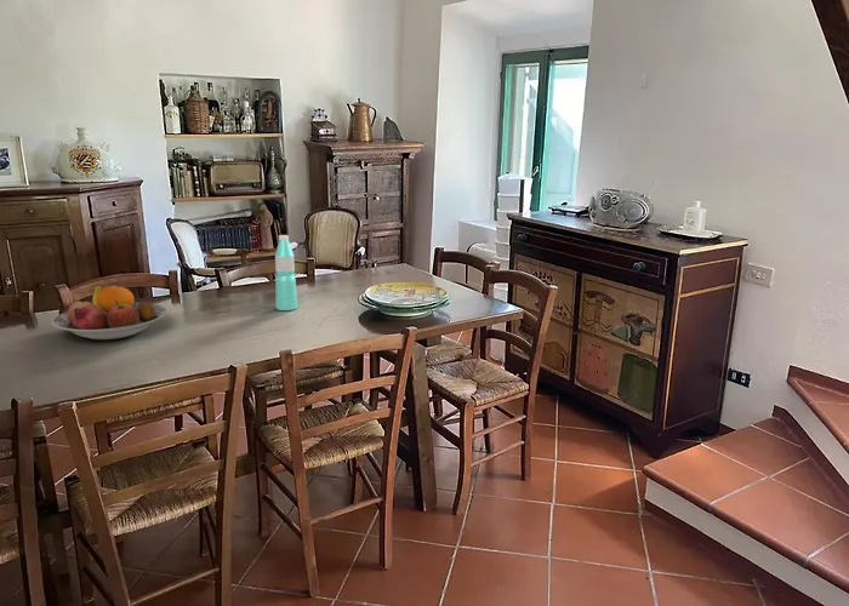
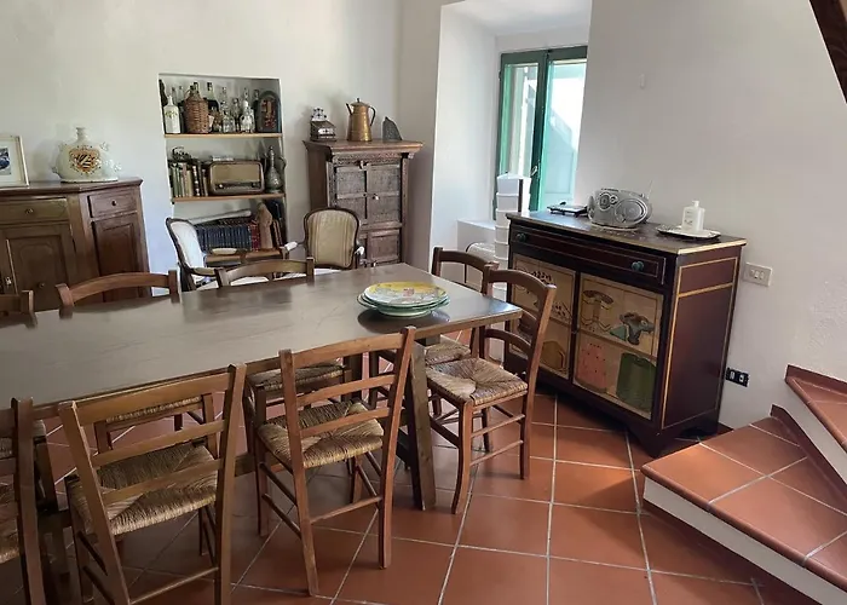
- fruit bowl (110, 310)
- water bottle (285, 271)
